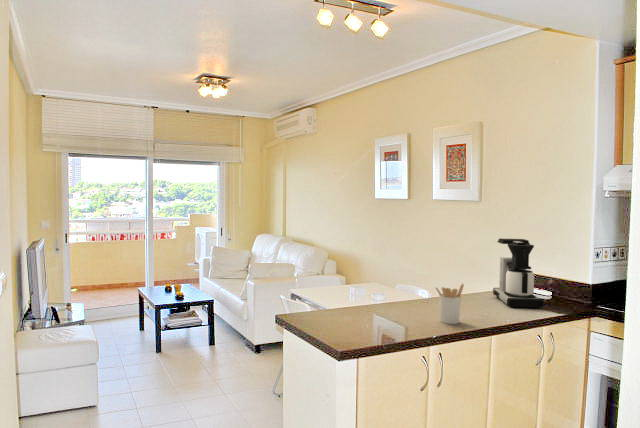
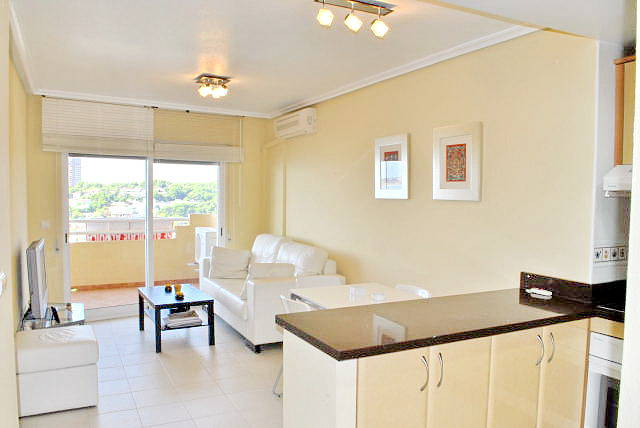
- utensil holder (449, 303)
- coffee maker (517, 271)
